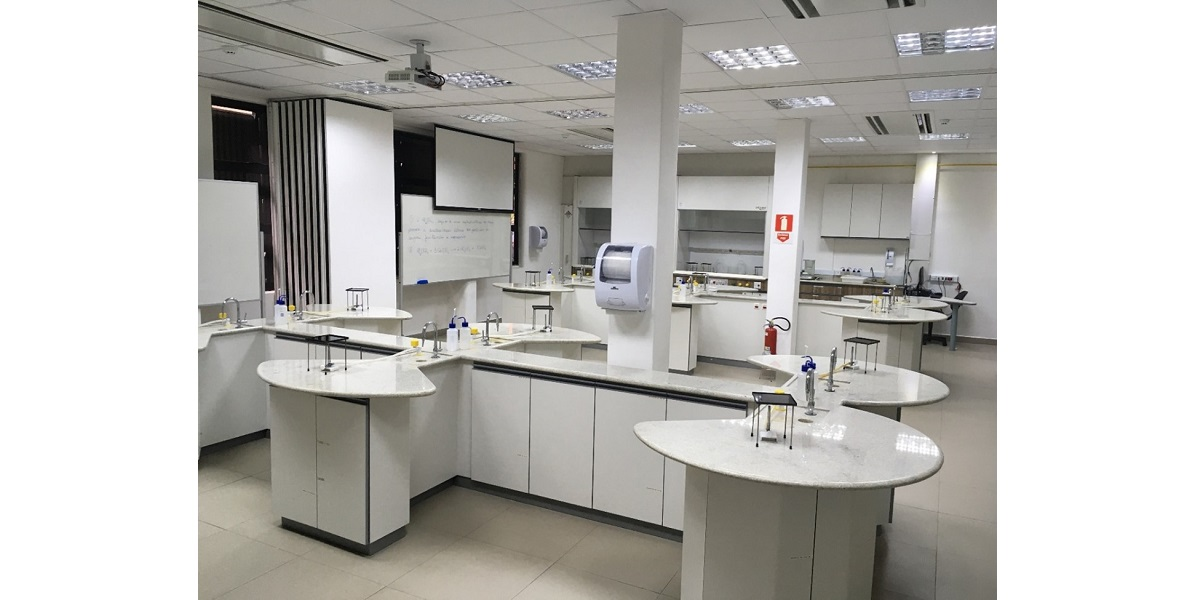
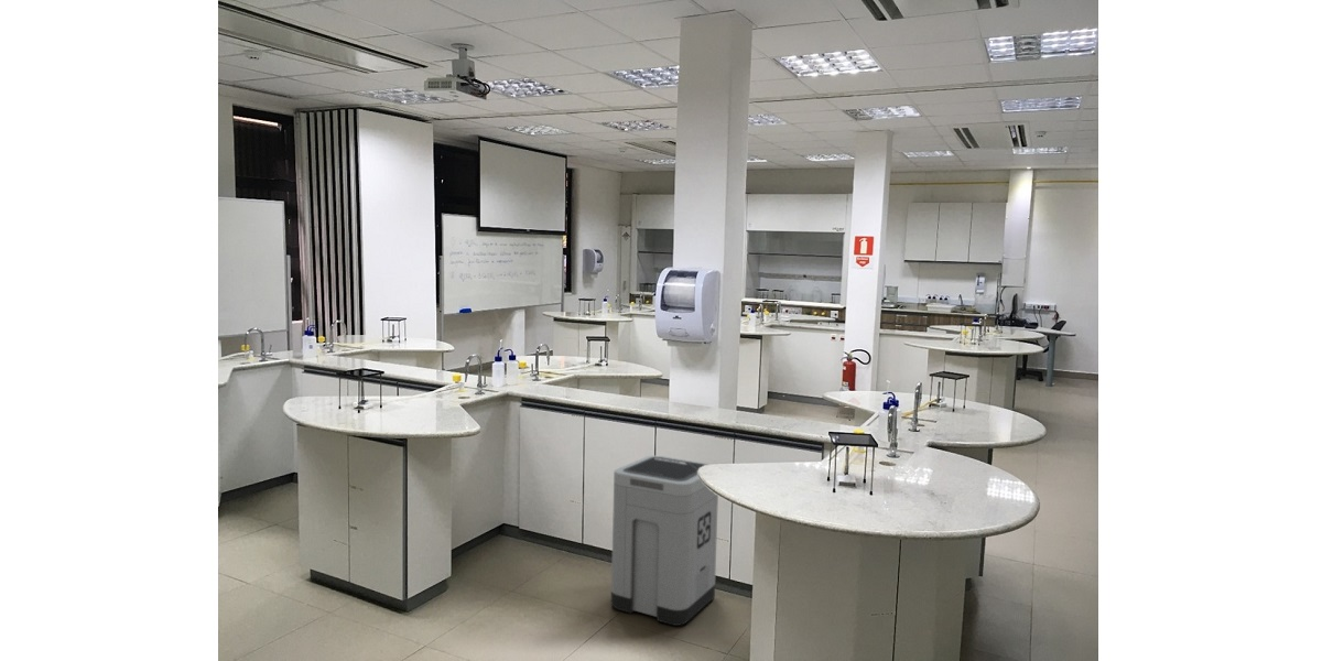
+ trash can (665, 534)
